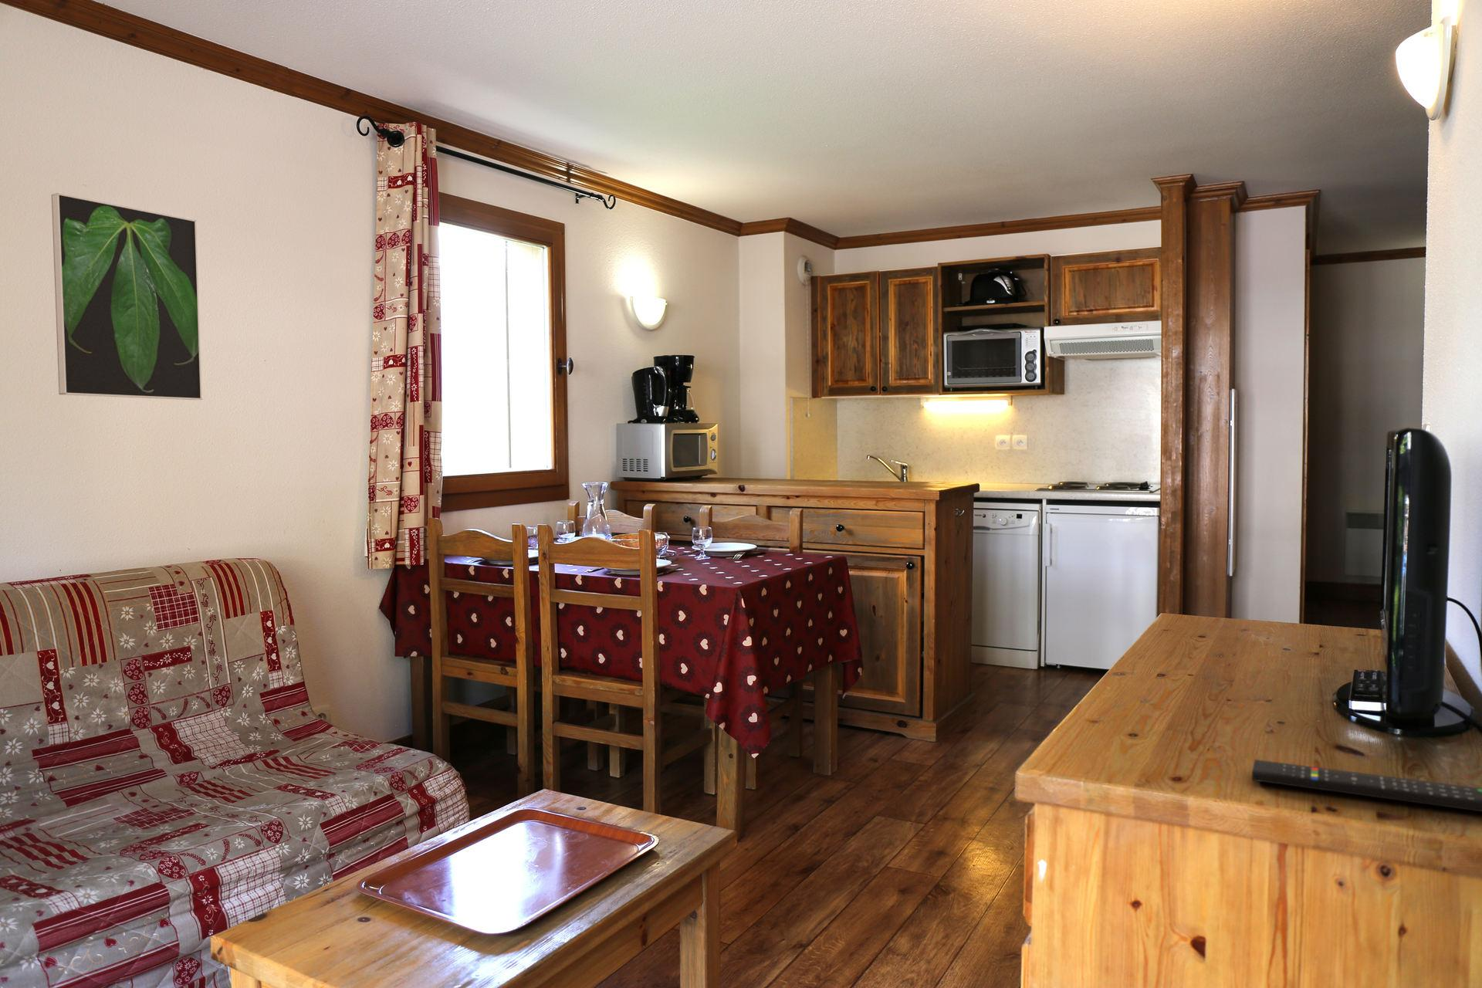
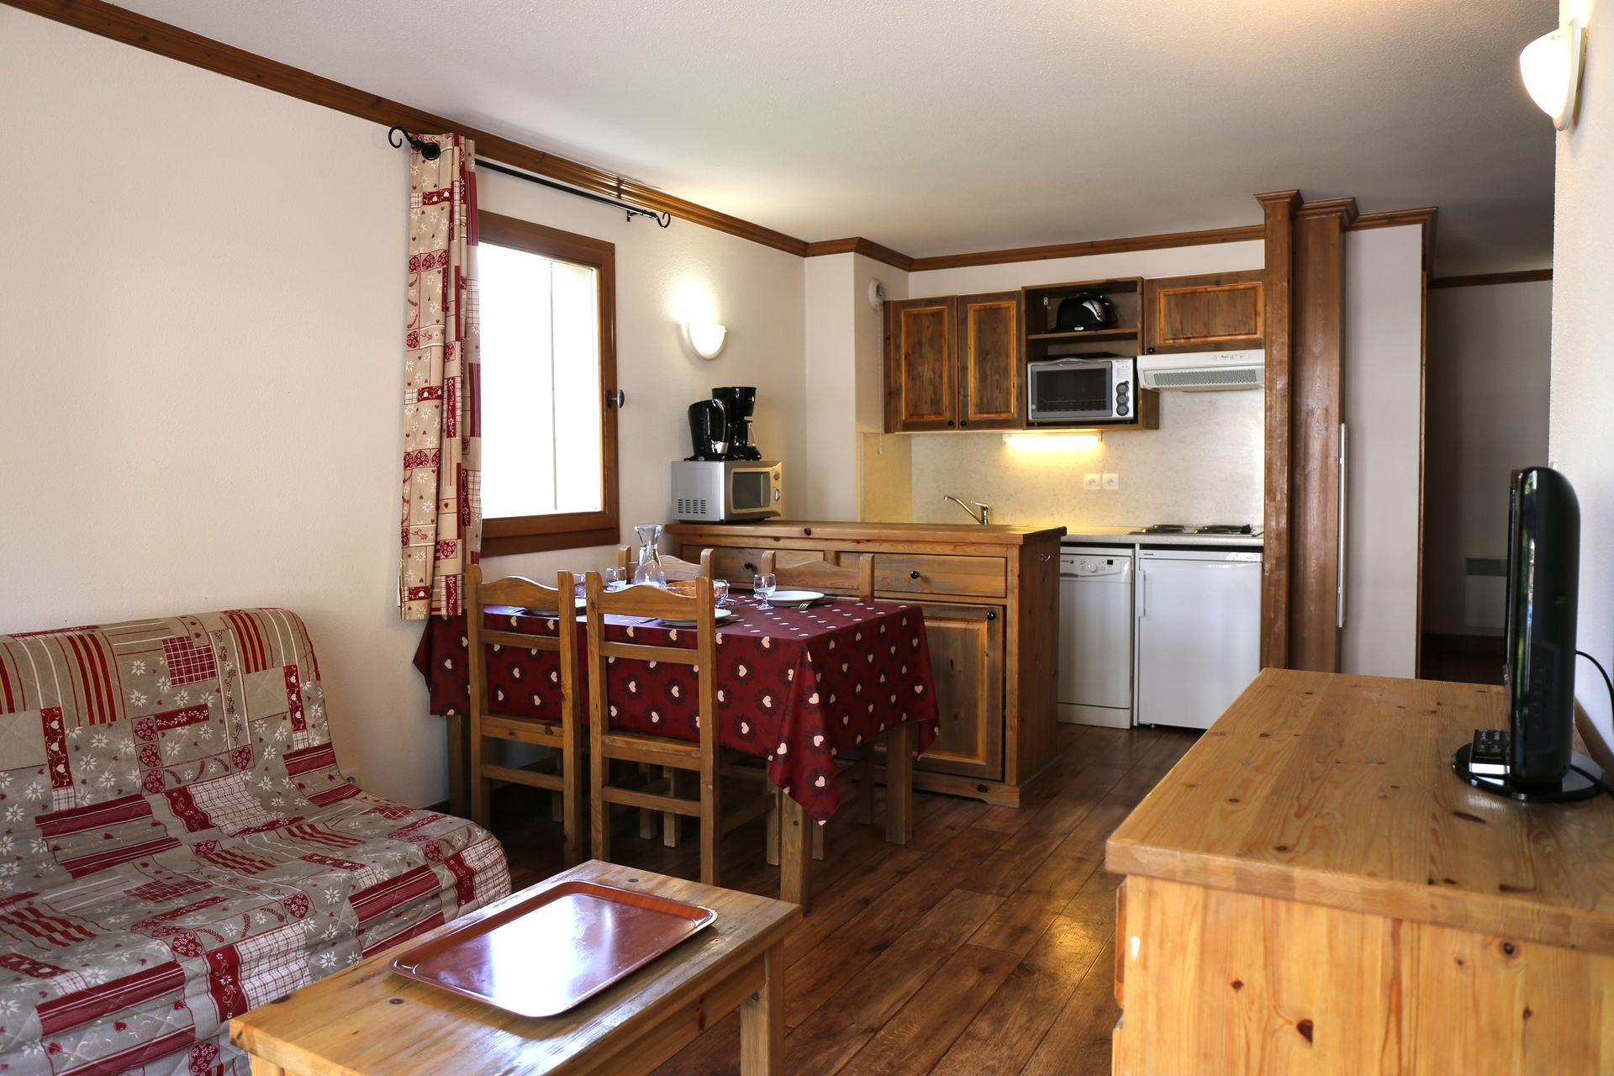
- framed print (130, 302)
- remote control (1381, 788)
